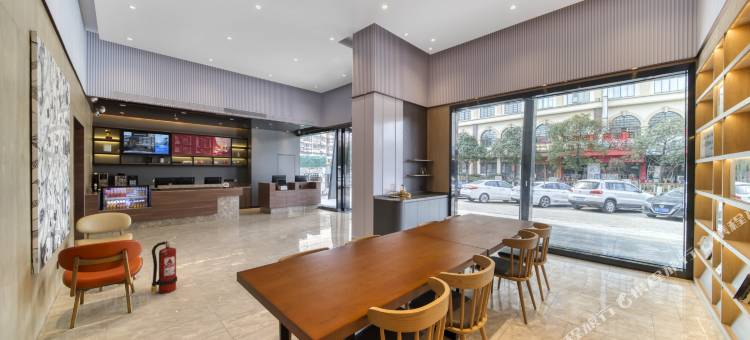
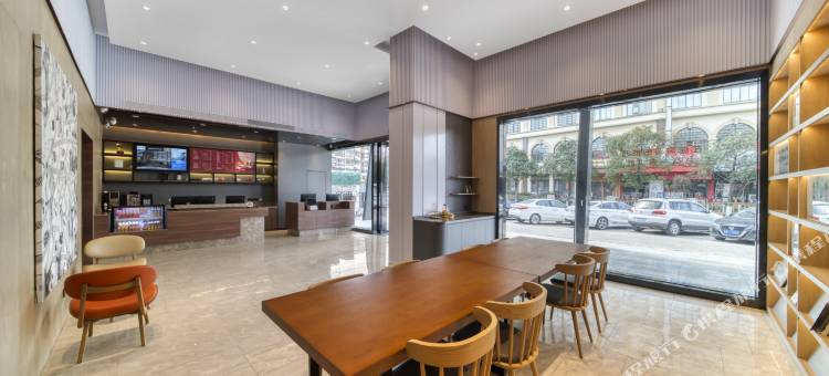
- fire extinguisher (164, 264)
